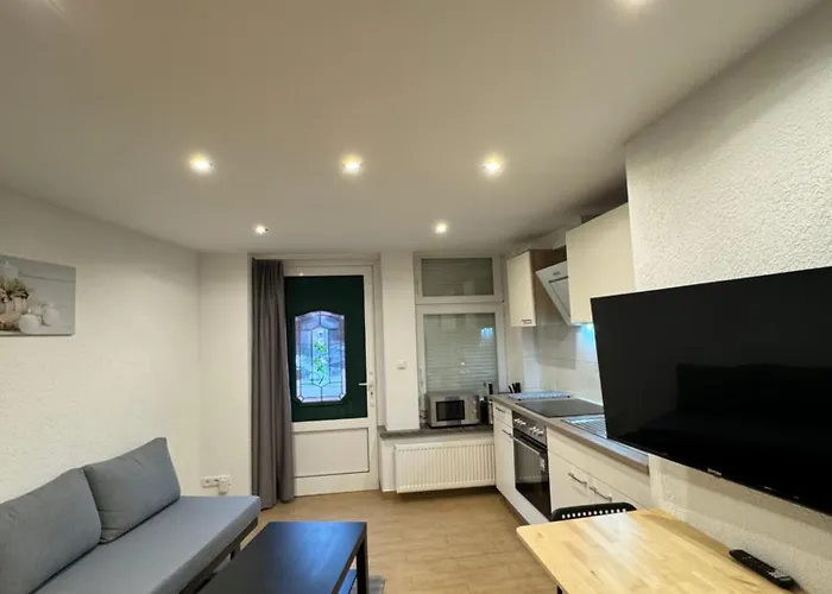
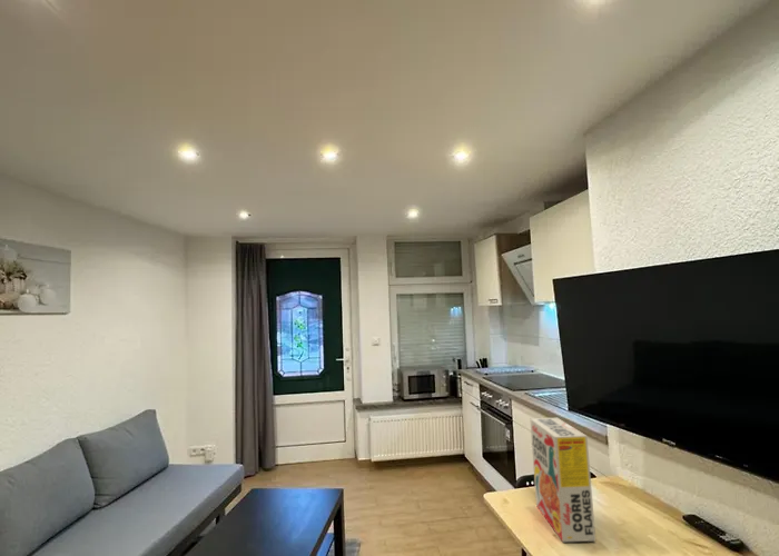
+ cereal box (560, 474)
